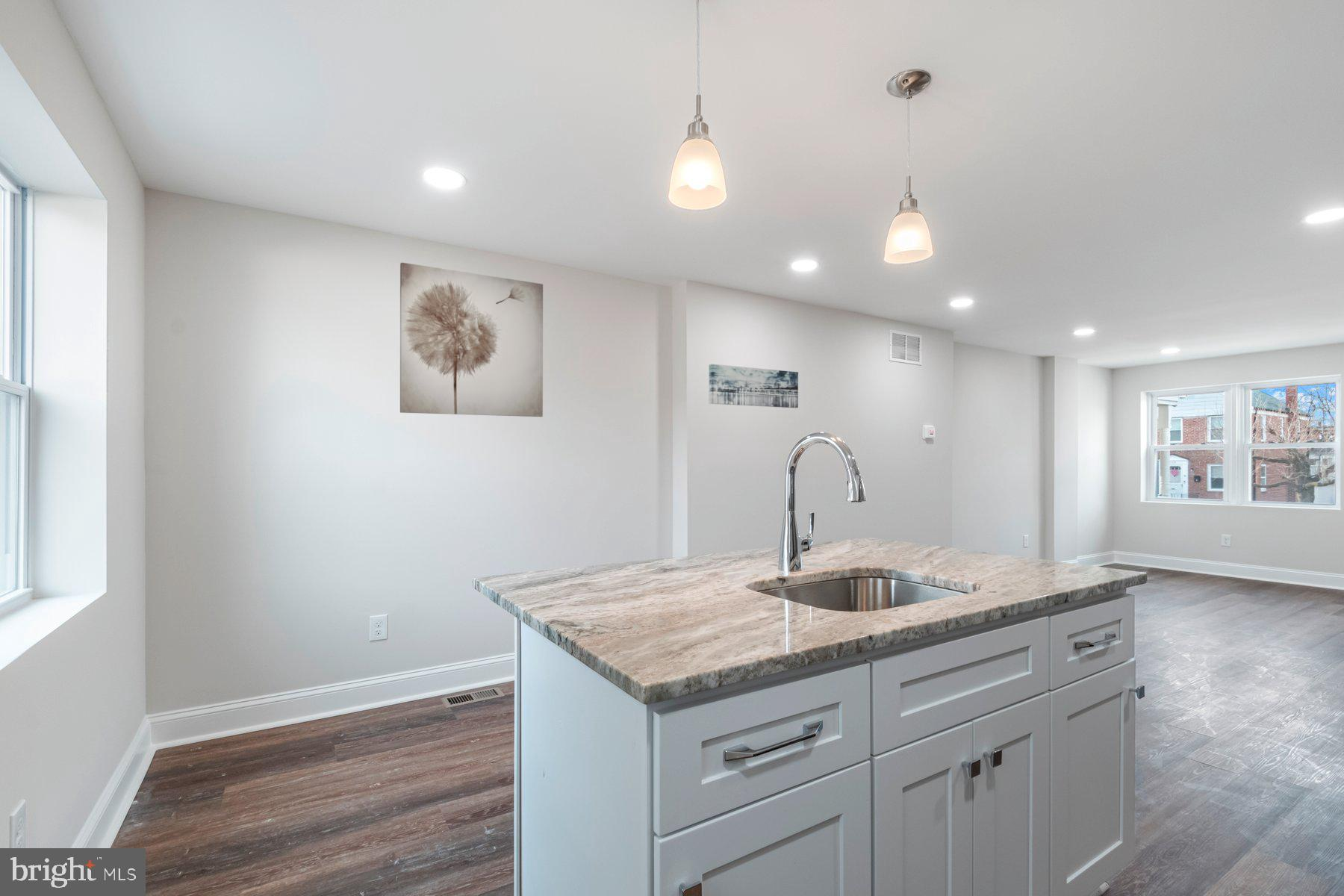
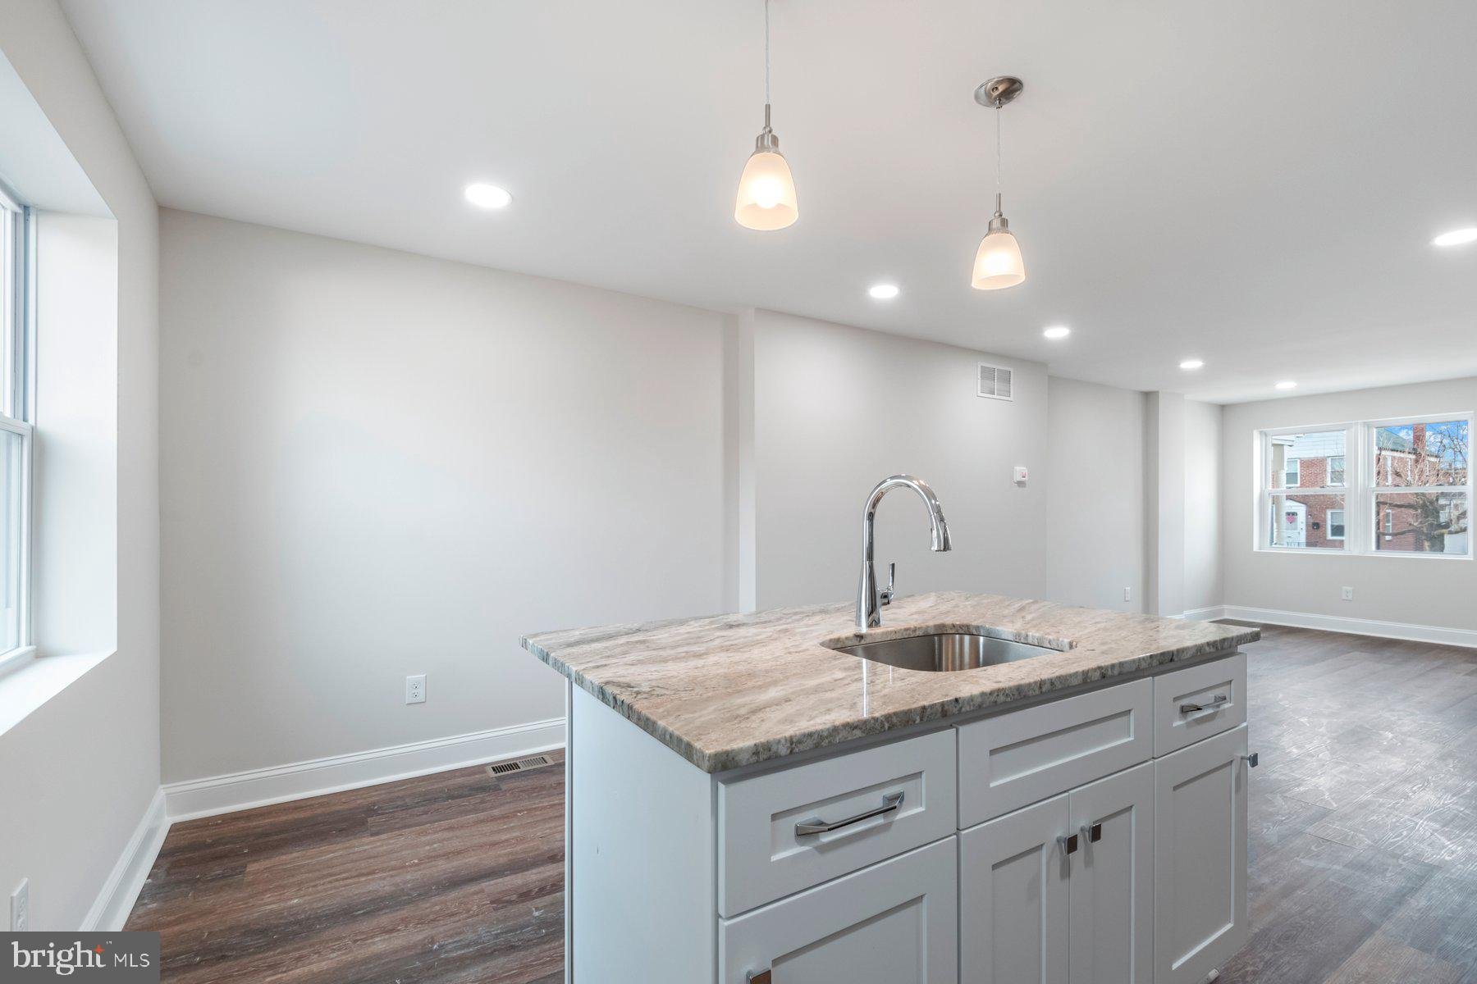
- wall art (755, 387)
- wall art (476, 344)
